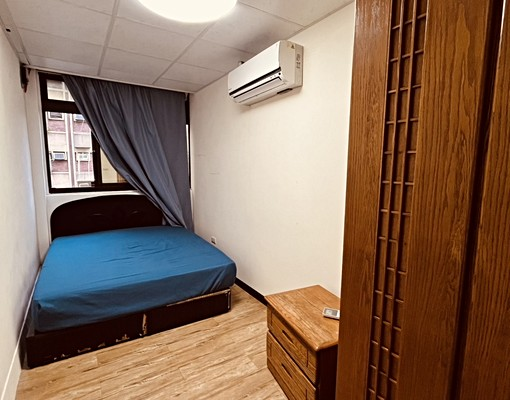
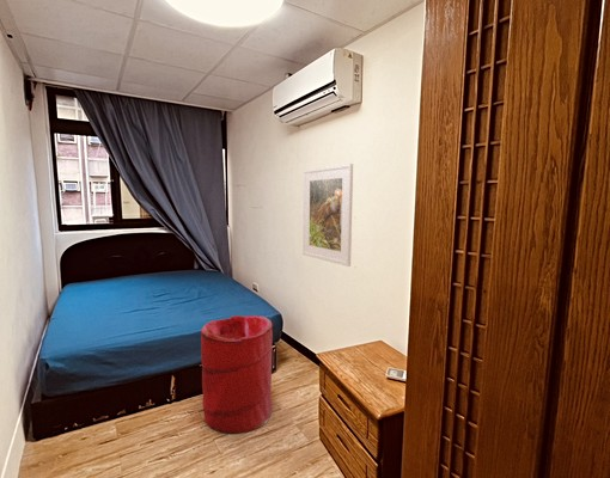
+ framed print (324, 214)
+ laundry hamper (237, 366)
